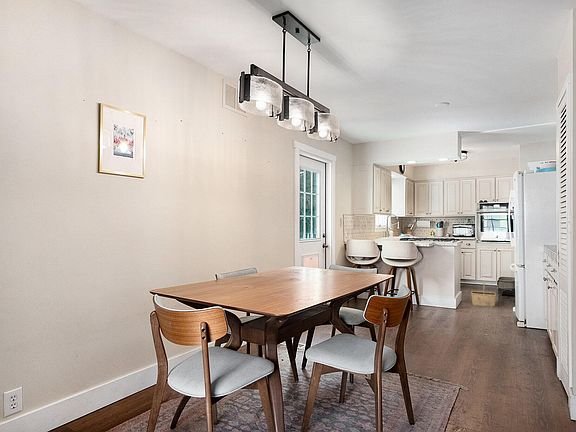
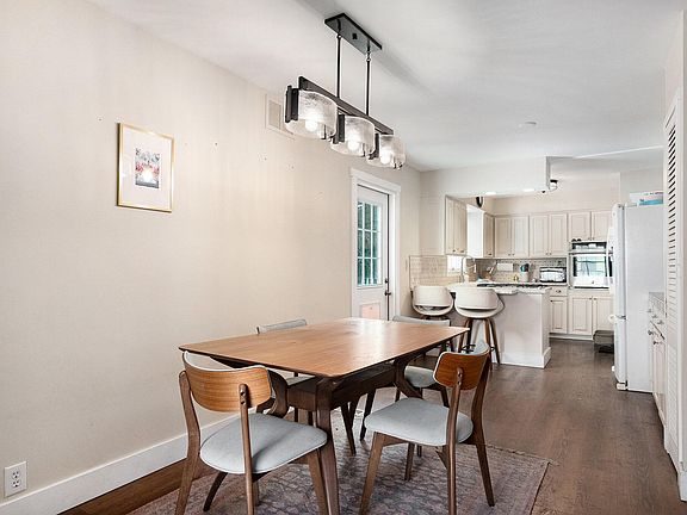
- basket (483, 294)
